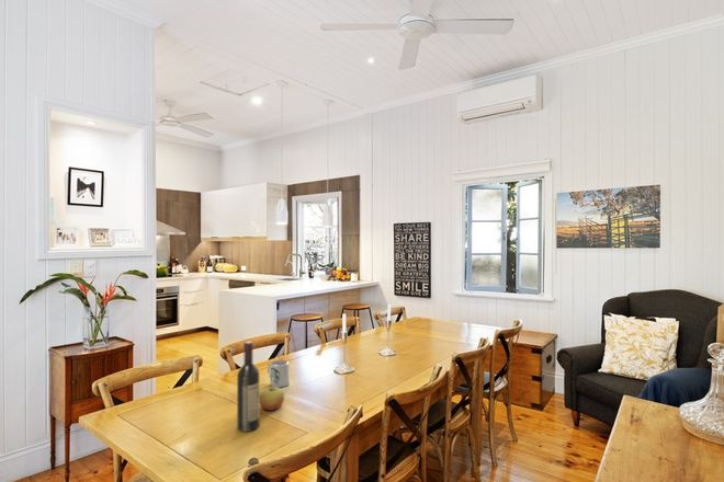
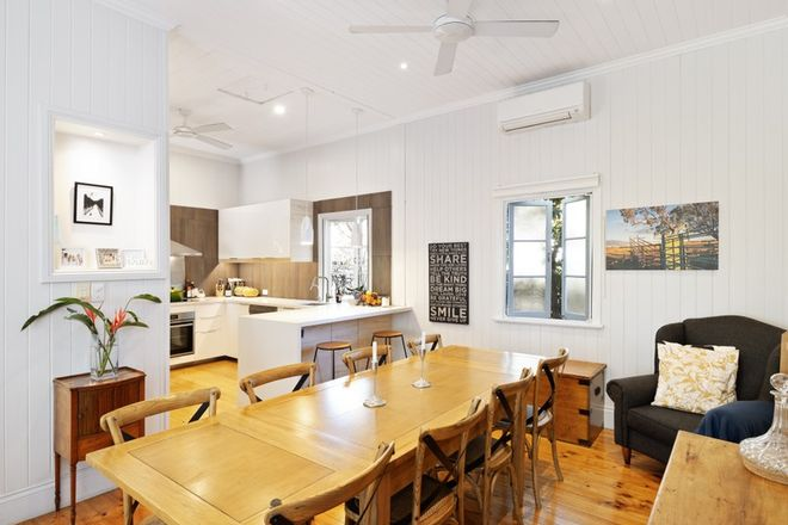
- wine bottle (248, 385)
- mug (276, 372)
- apple (271, 397)
